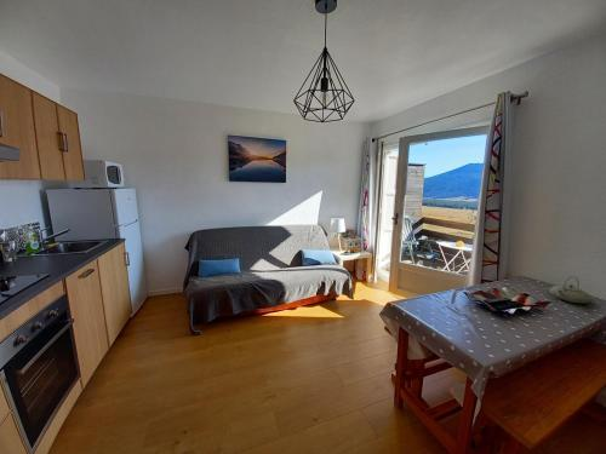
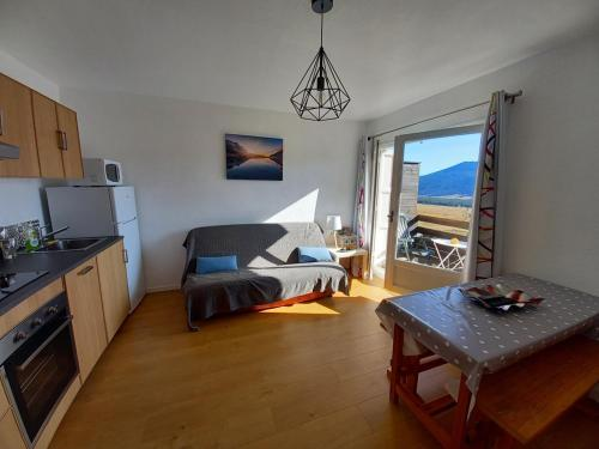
- teapot (570, 287)
